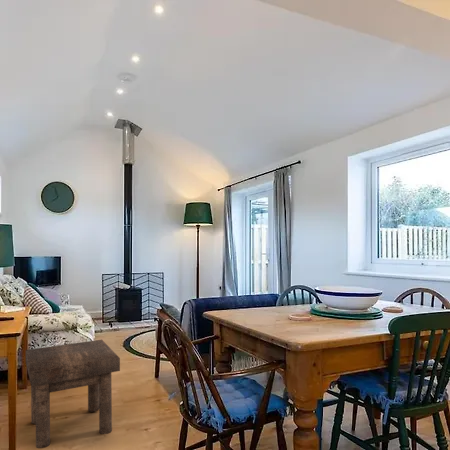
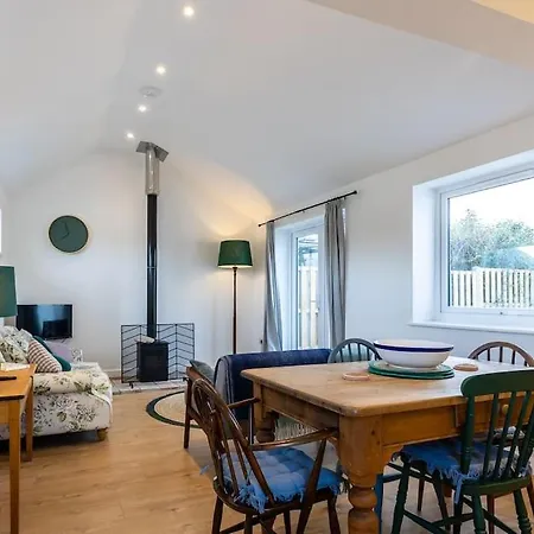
- stool (71, 388)
